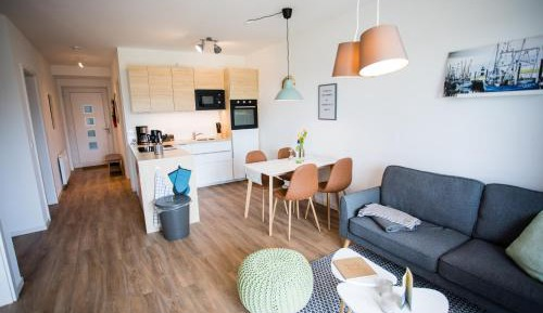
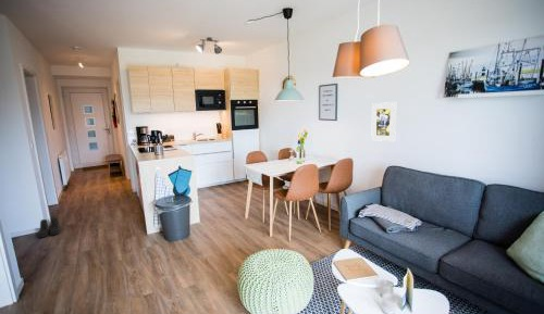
+ boots (47, 226)
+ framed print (383, 122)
